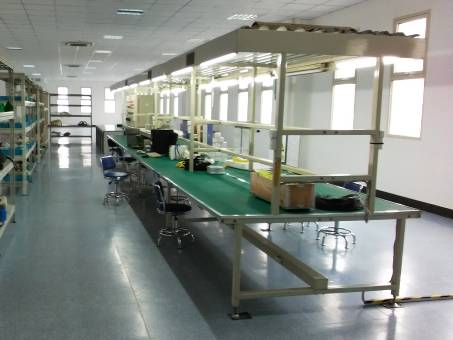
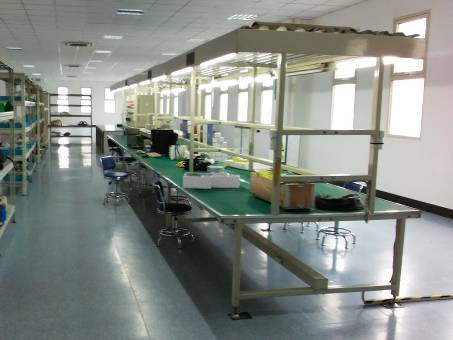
+ desk organizer (211, 180)
